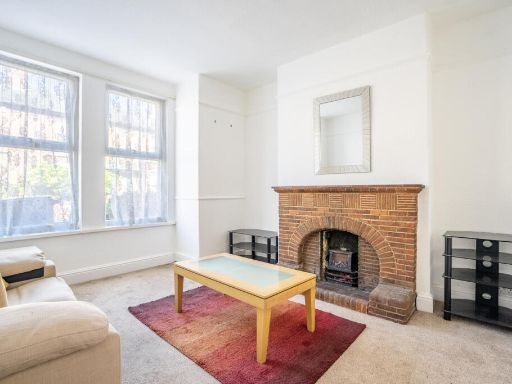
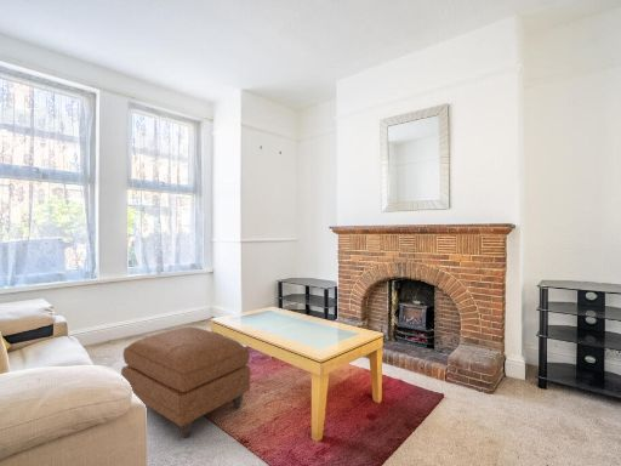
+ ottoman (186, 370)
